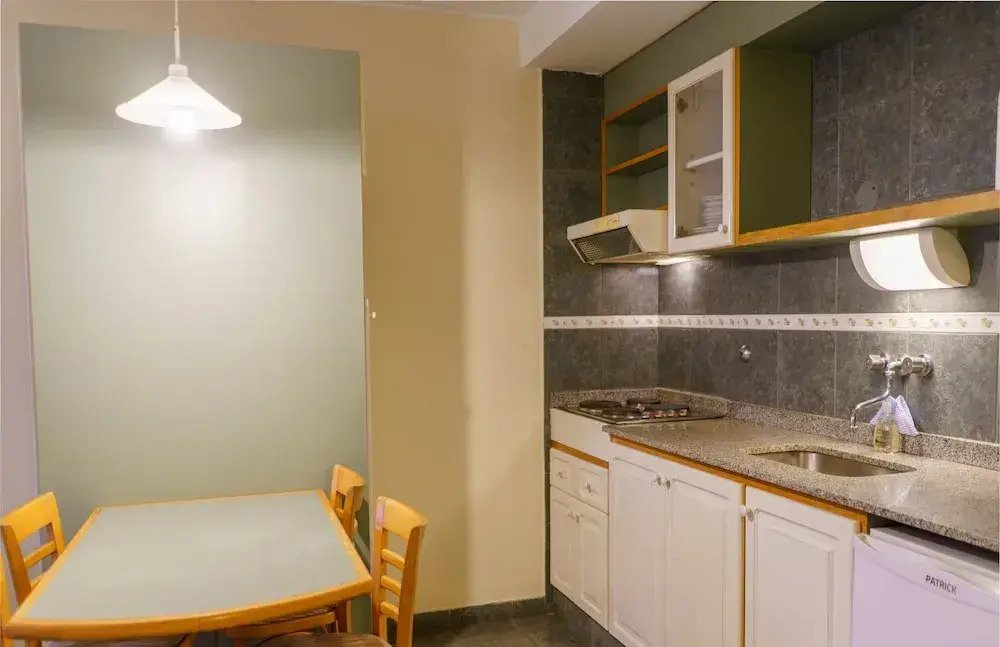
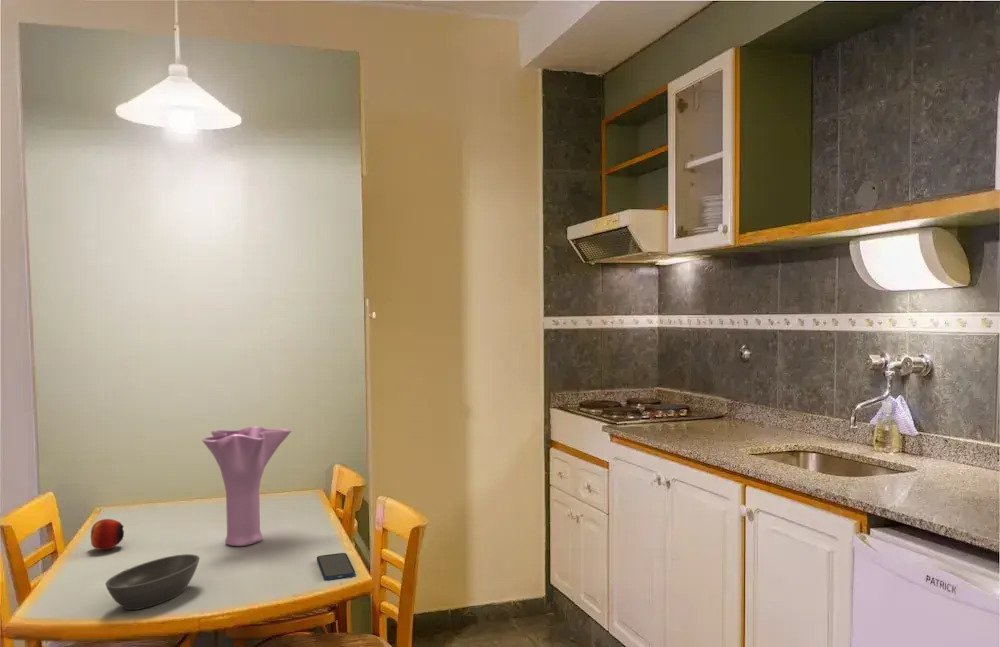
+ vase (243, 486)
+ bowl (155, 584)
+ apple (107, 534)
+ smartphone (335, 565)
